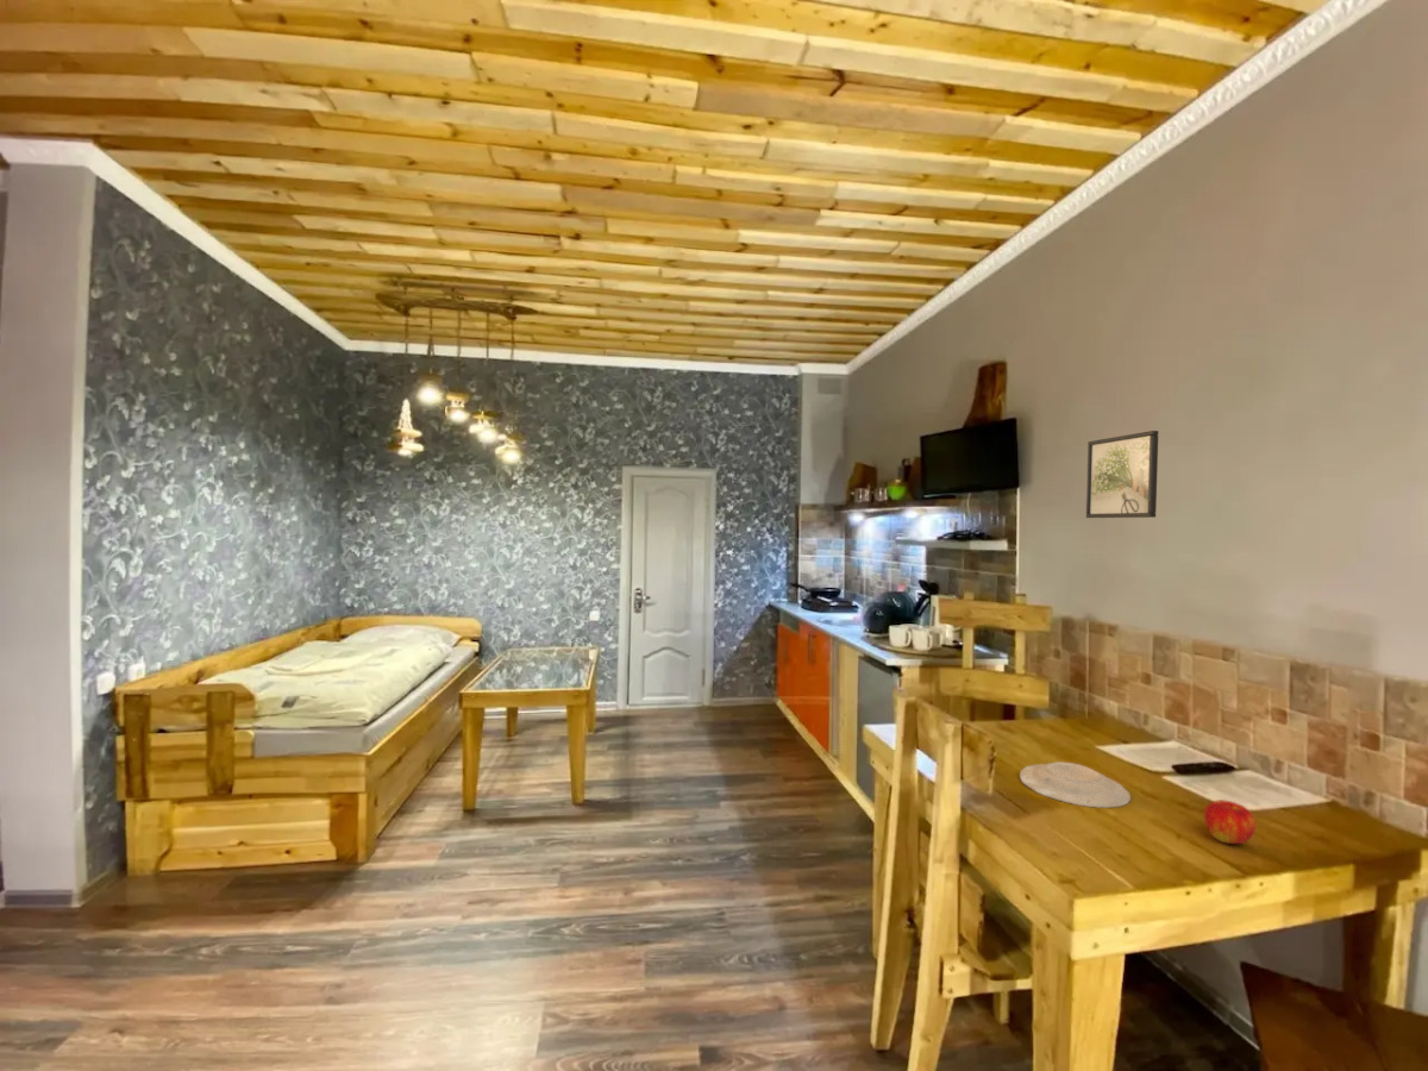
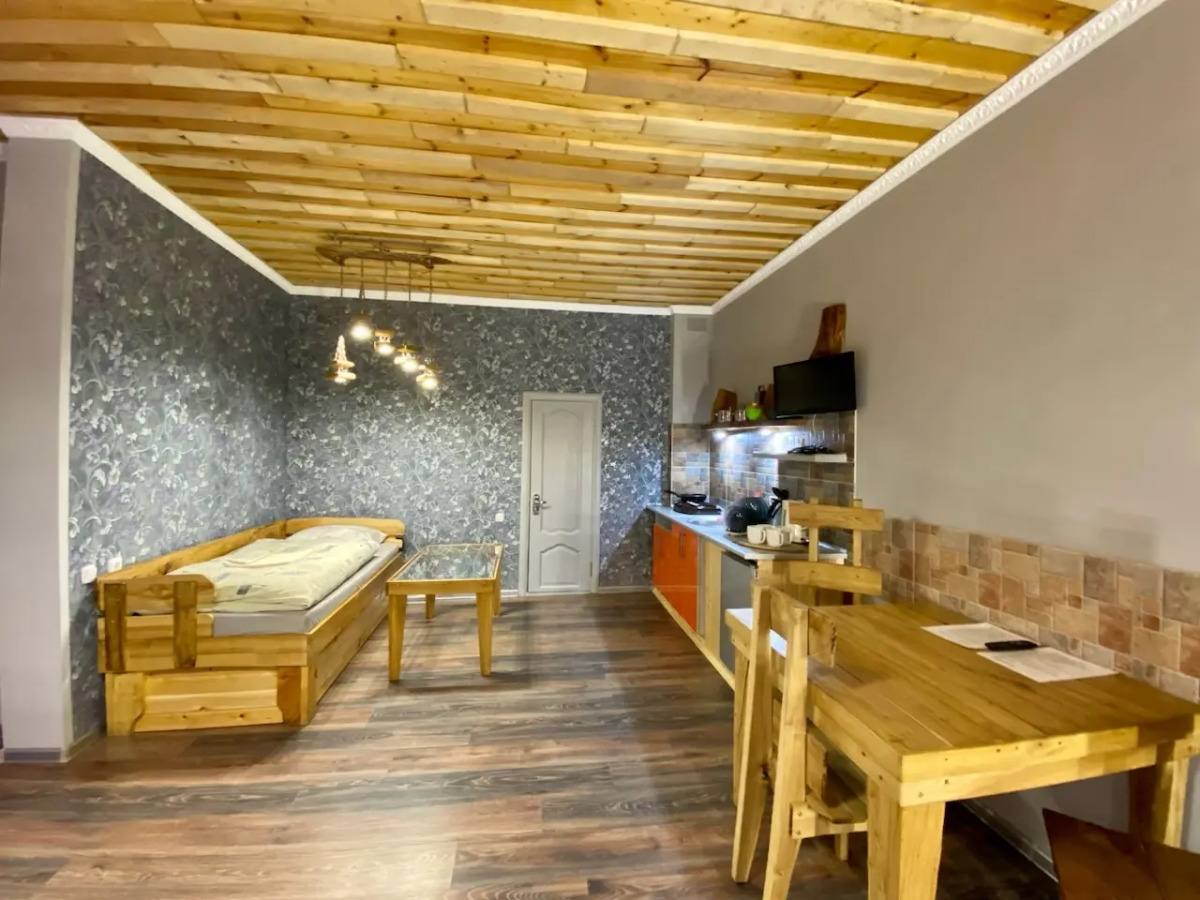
- apple (1229, 822)
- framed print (1119, 476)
- plate (1072, 778)
